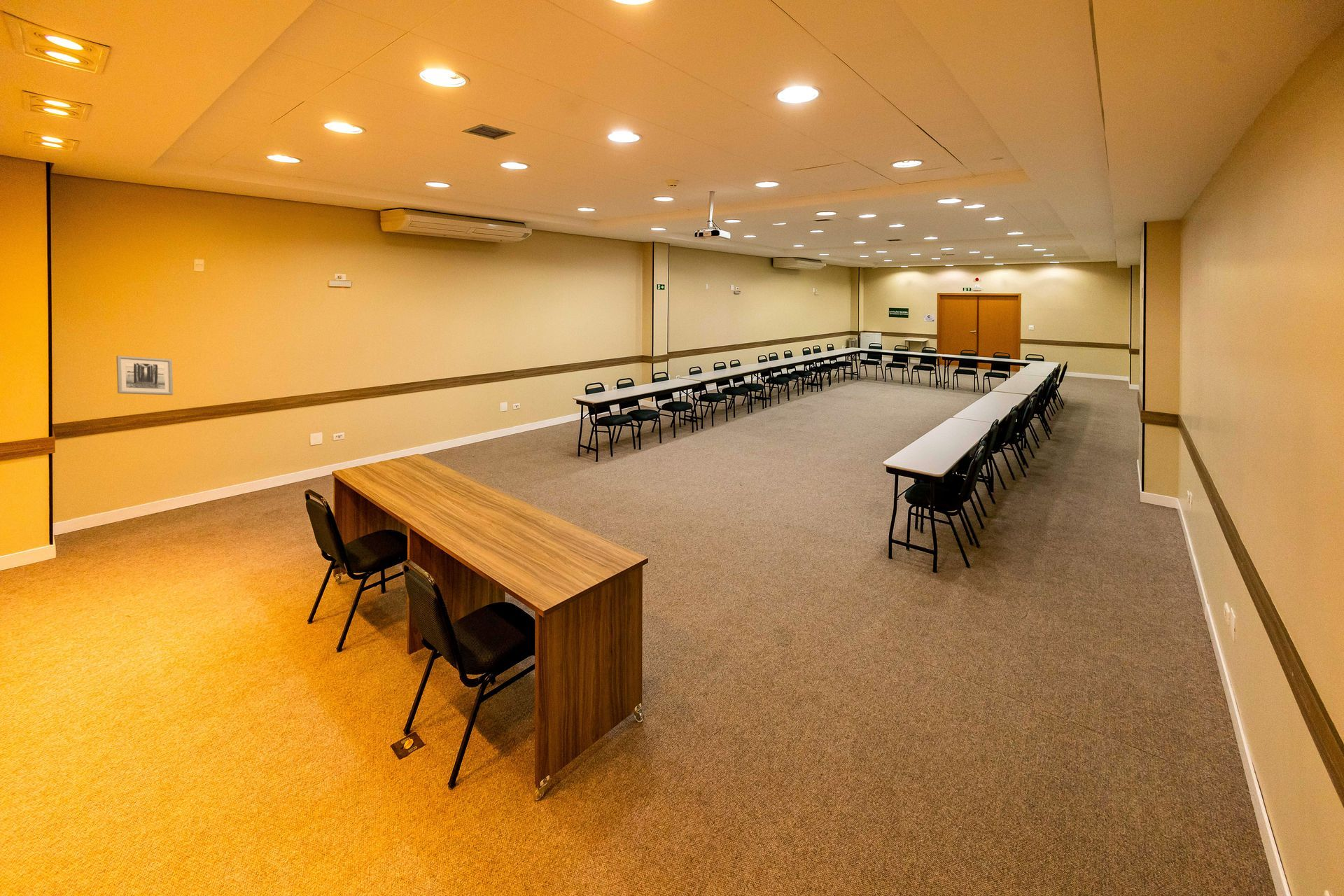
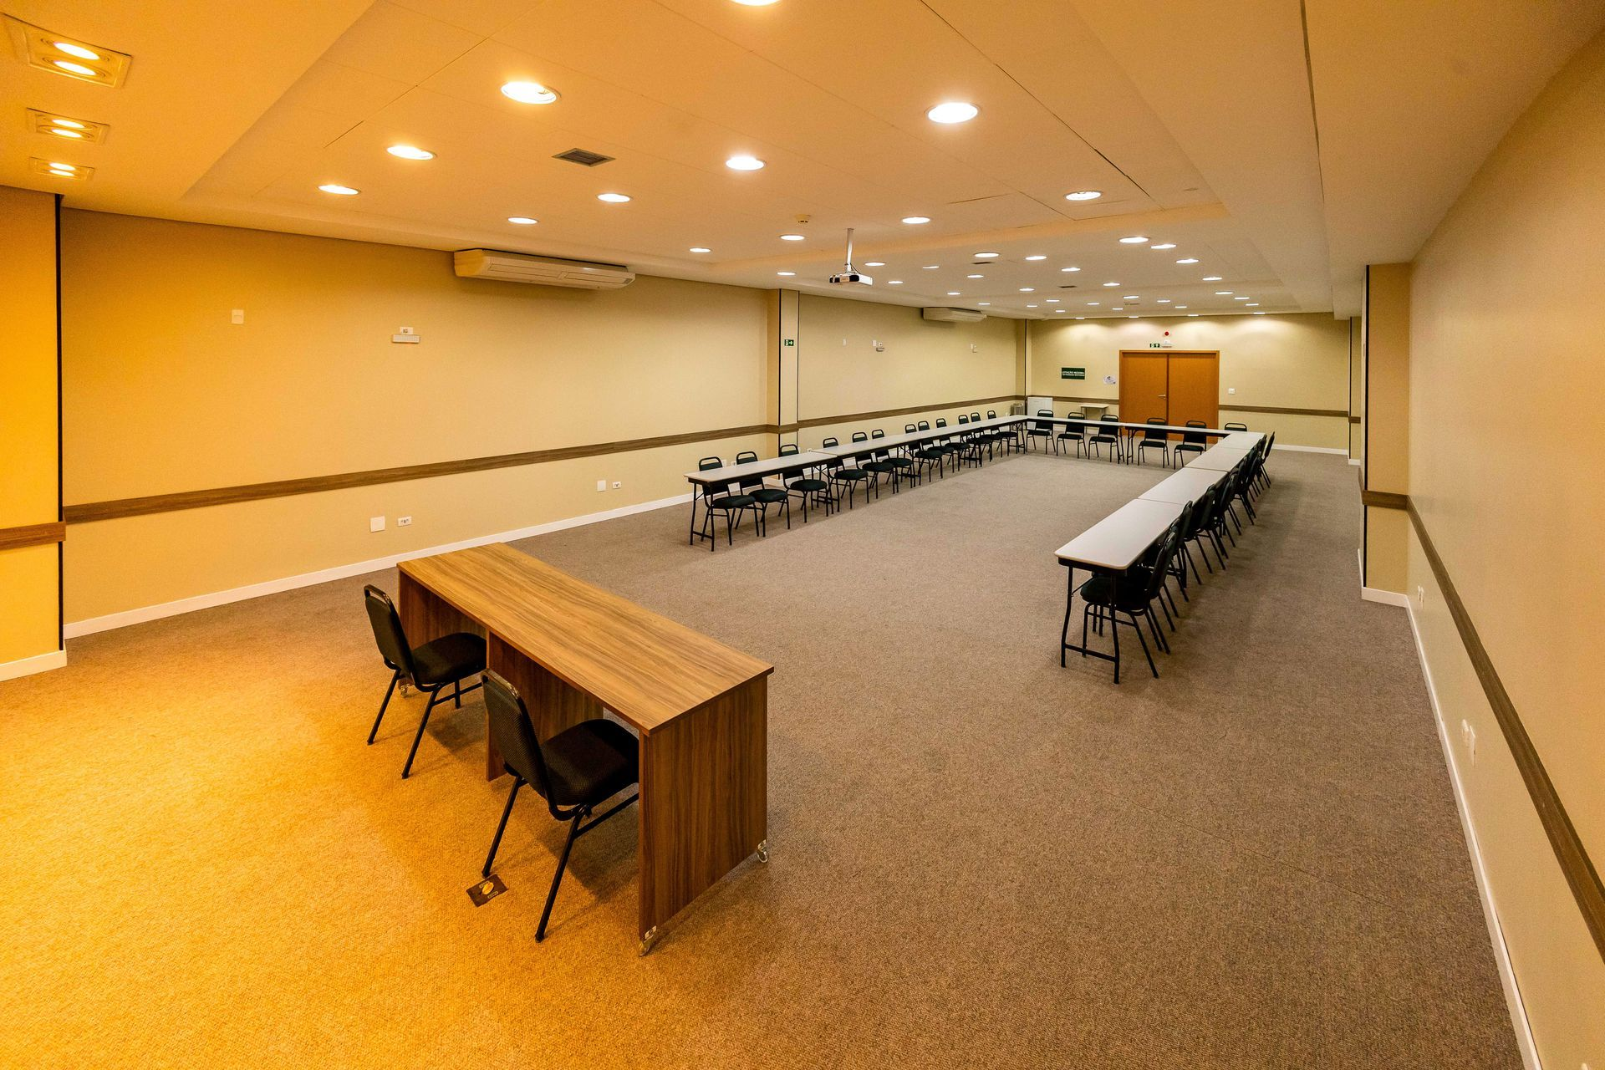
- wall art (145, 376)
